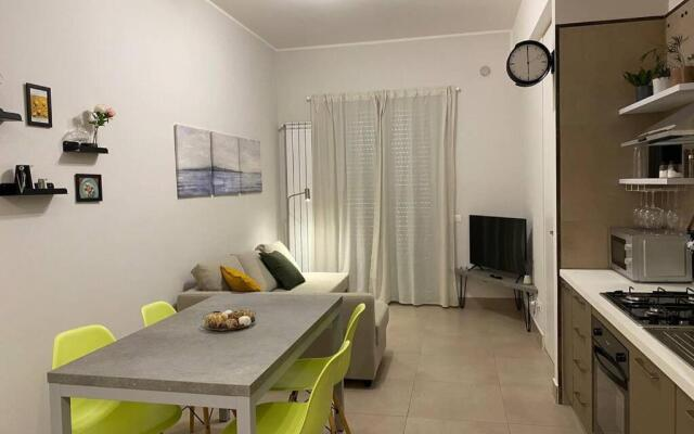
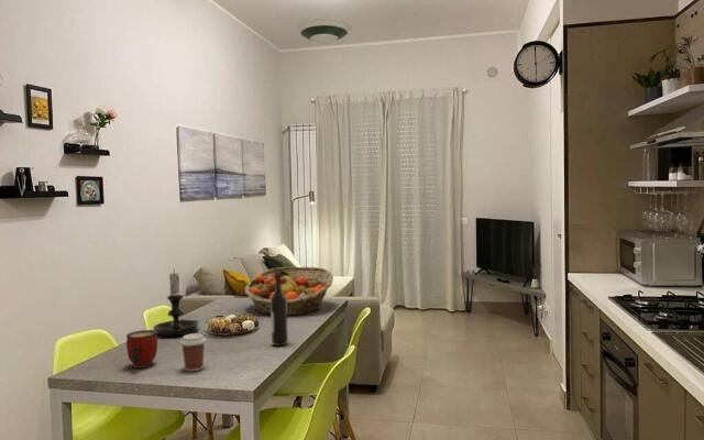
+ candle holder (176, 300)
+ coffee cup (193, 352)
+ wine bottle (278, 308)
+ fruit basket (288, 289)
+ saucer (323, 35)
+ mug (139, 350)
